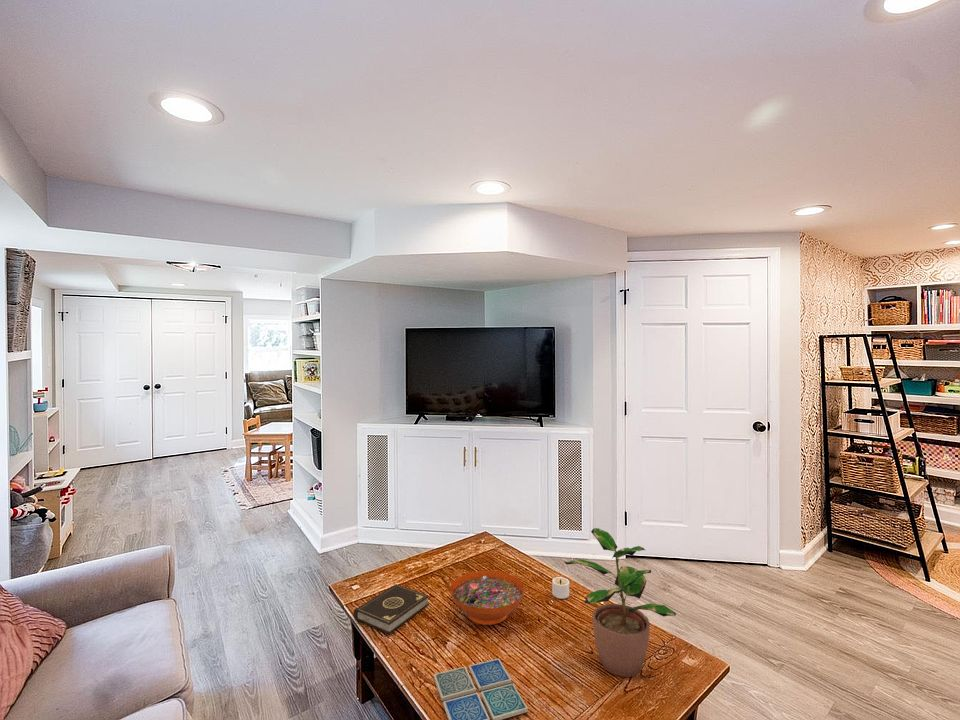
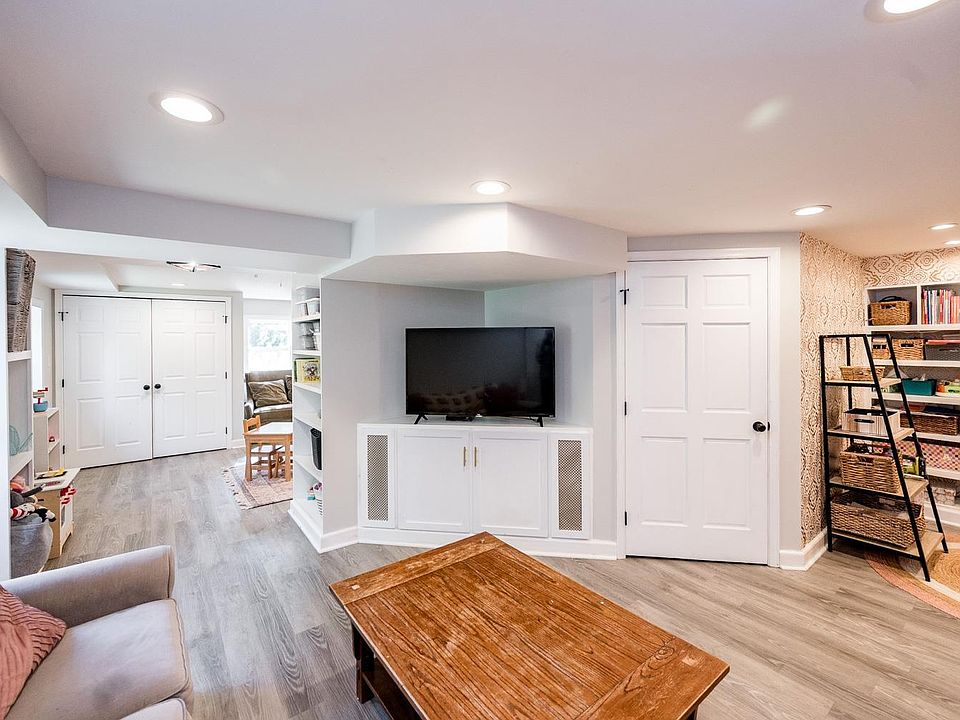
- potted plant (612, 595)
- book (392, 606)
- decorative bowl (487, 600)
- drink coaster (477, 693)
- candle (562, 585)
